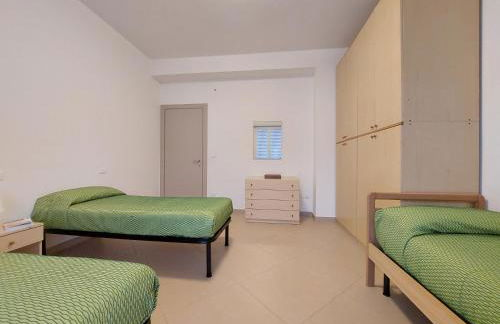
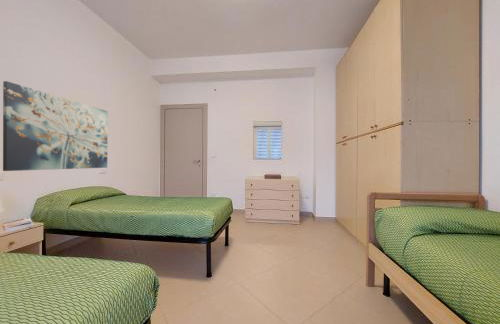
+ wall art (67, 134)
